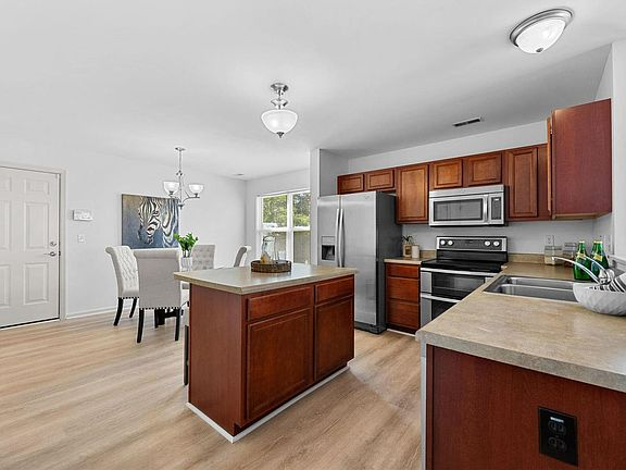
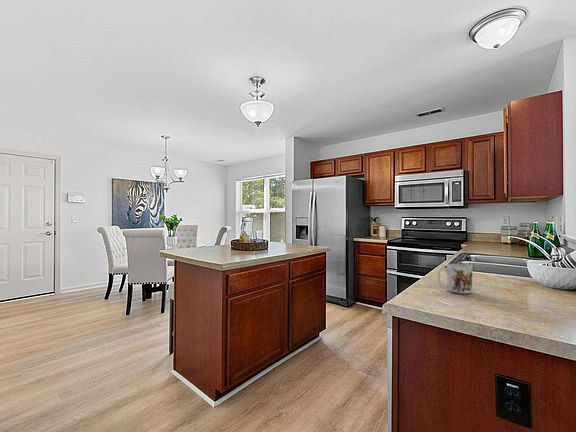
+ mug (454, 278)
